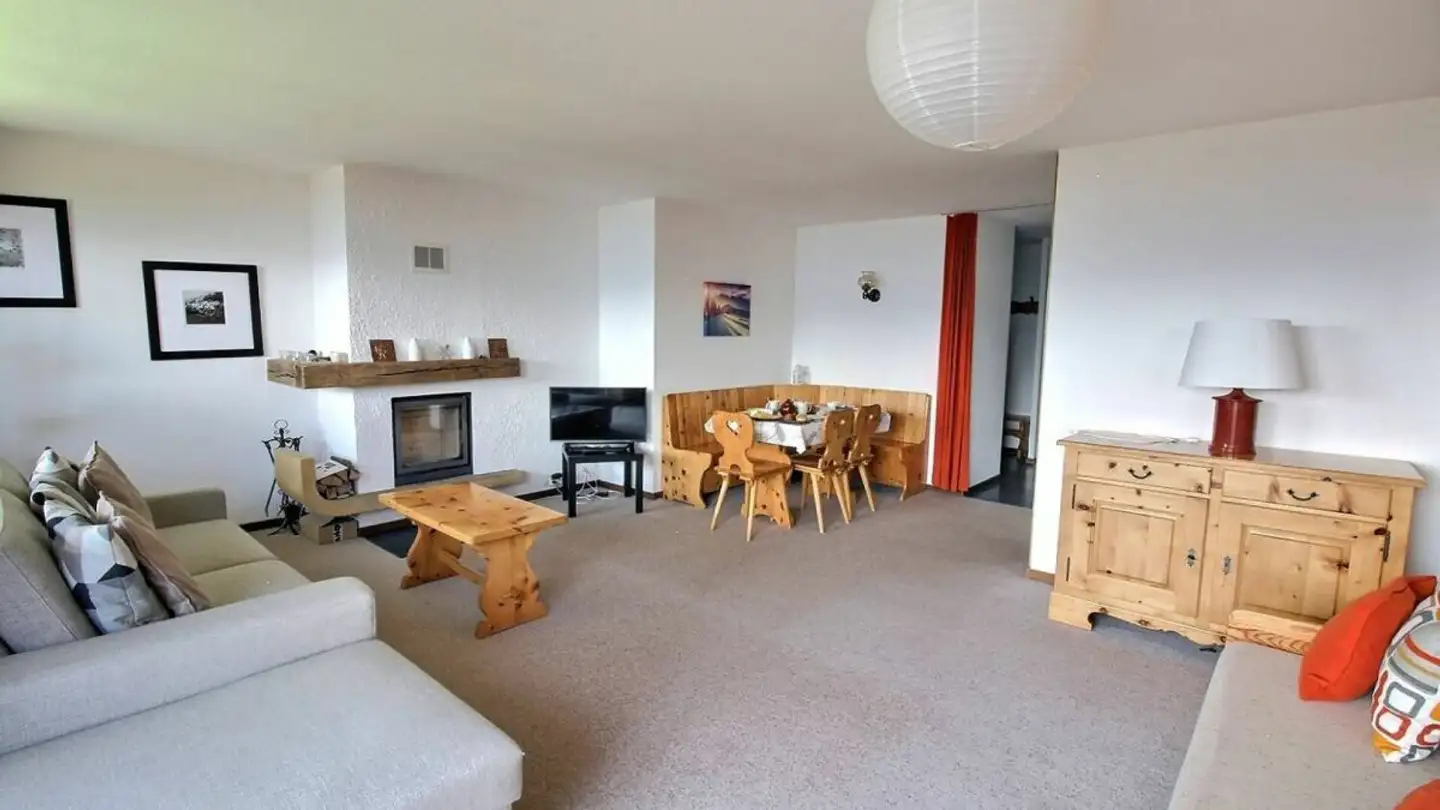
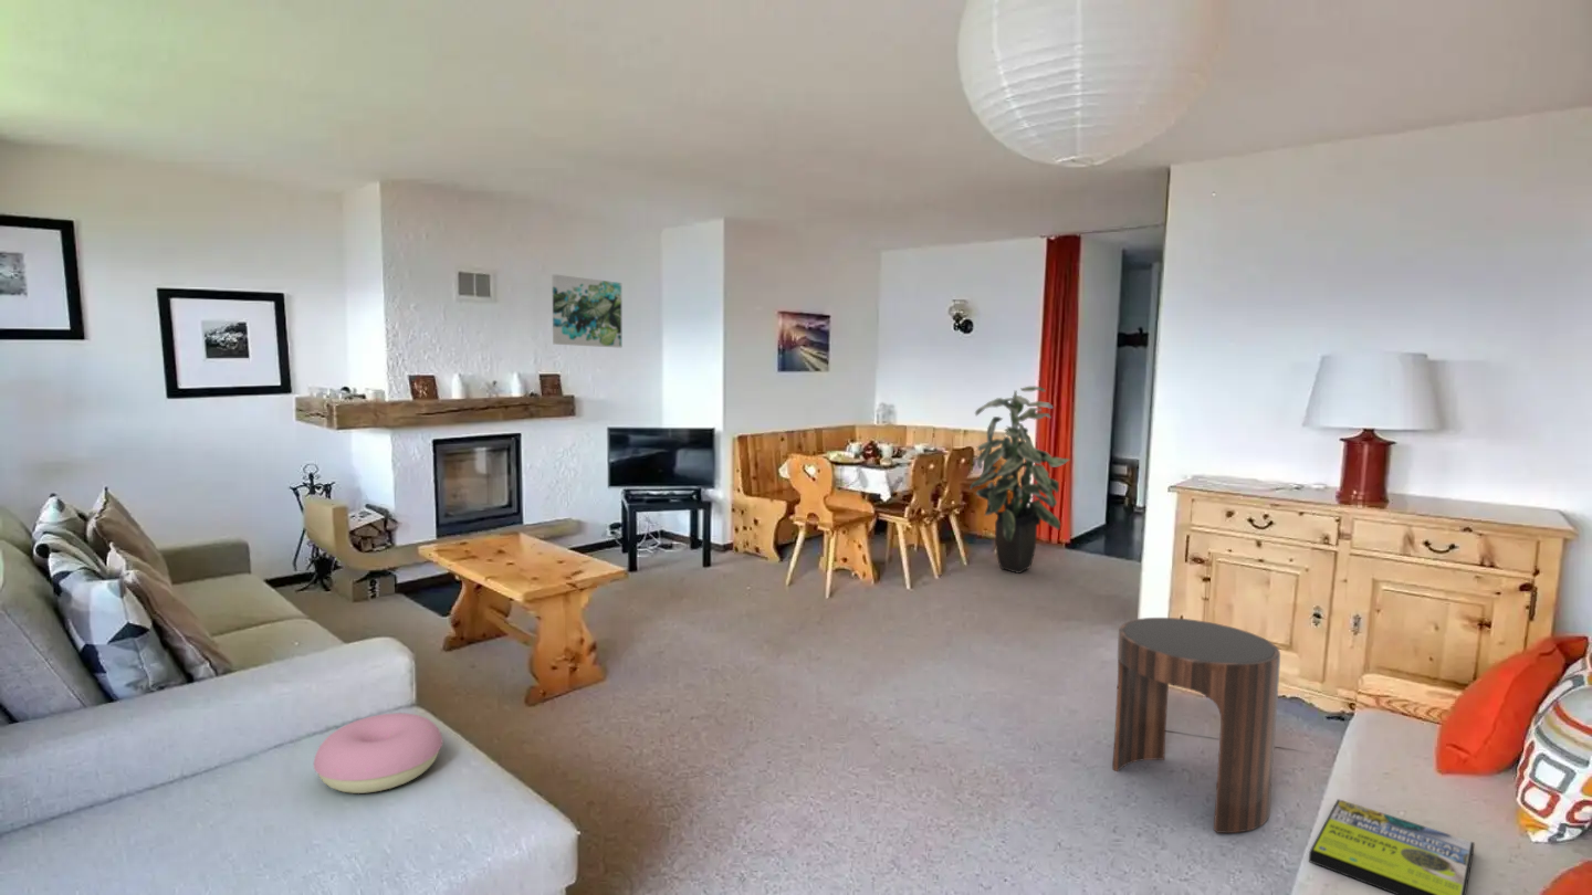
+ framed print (1392, 851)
+ cushion (380, 750)
+ wall art (588, 312)
+ side table (1203, 694)
+ indoor plant (1020, 480)
